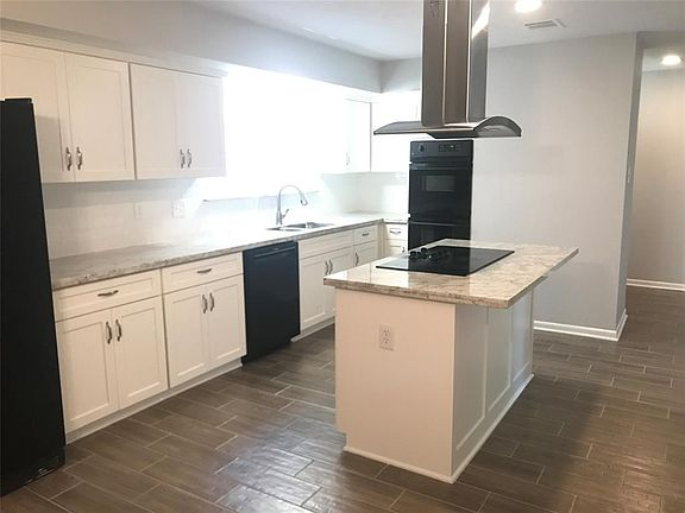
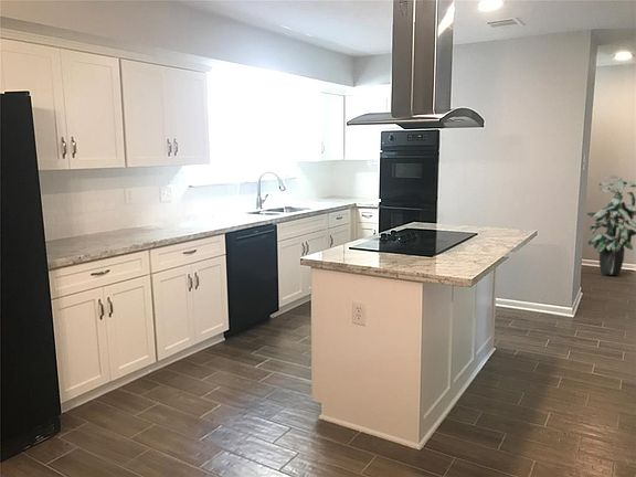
+ indoor plant (612, 225)
